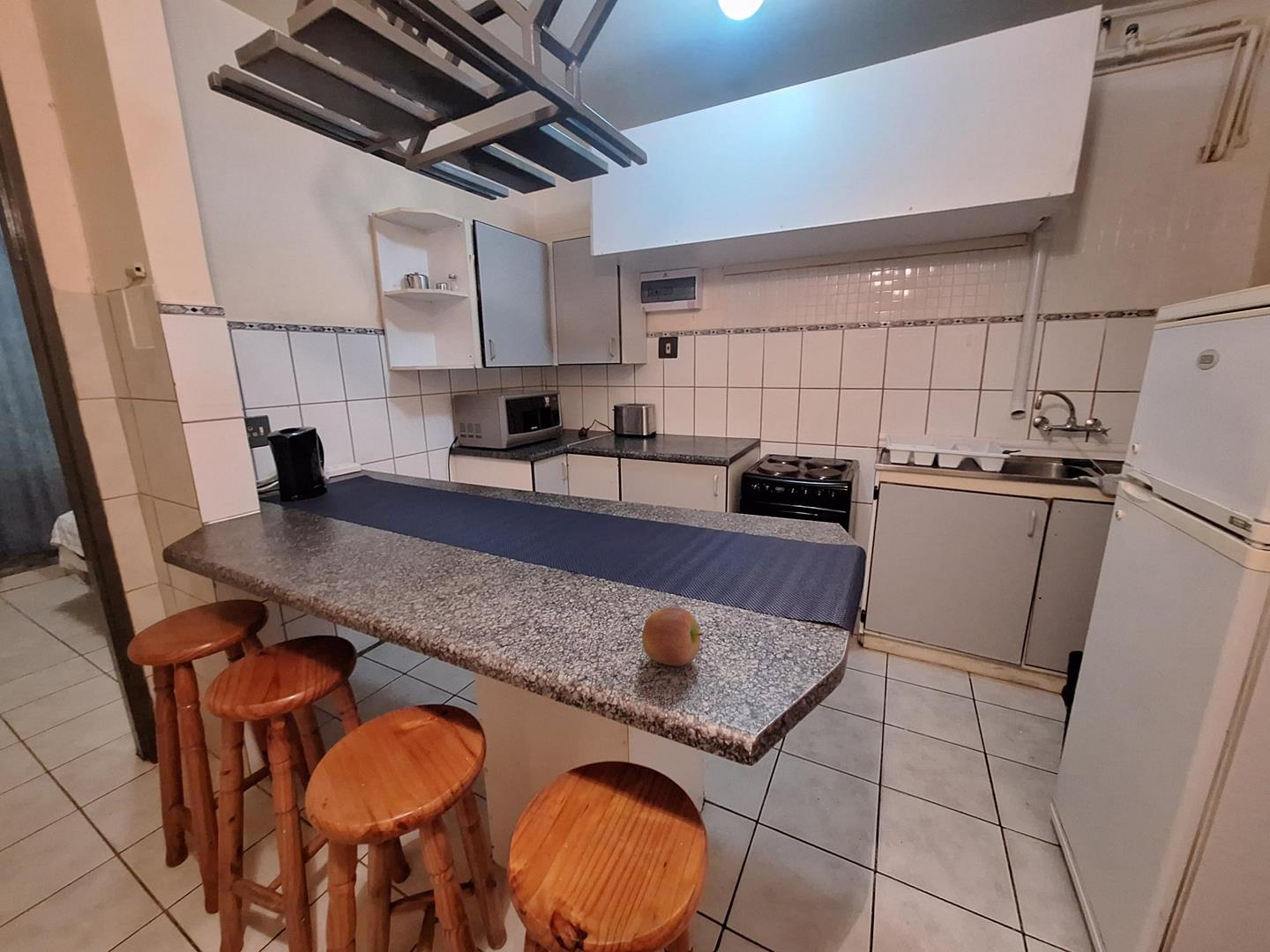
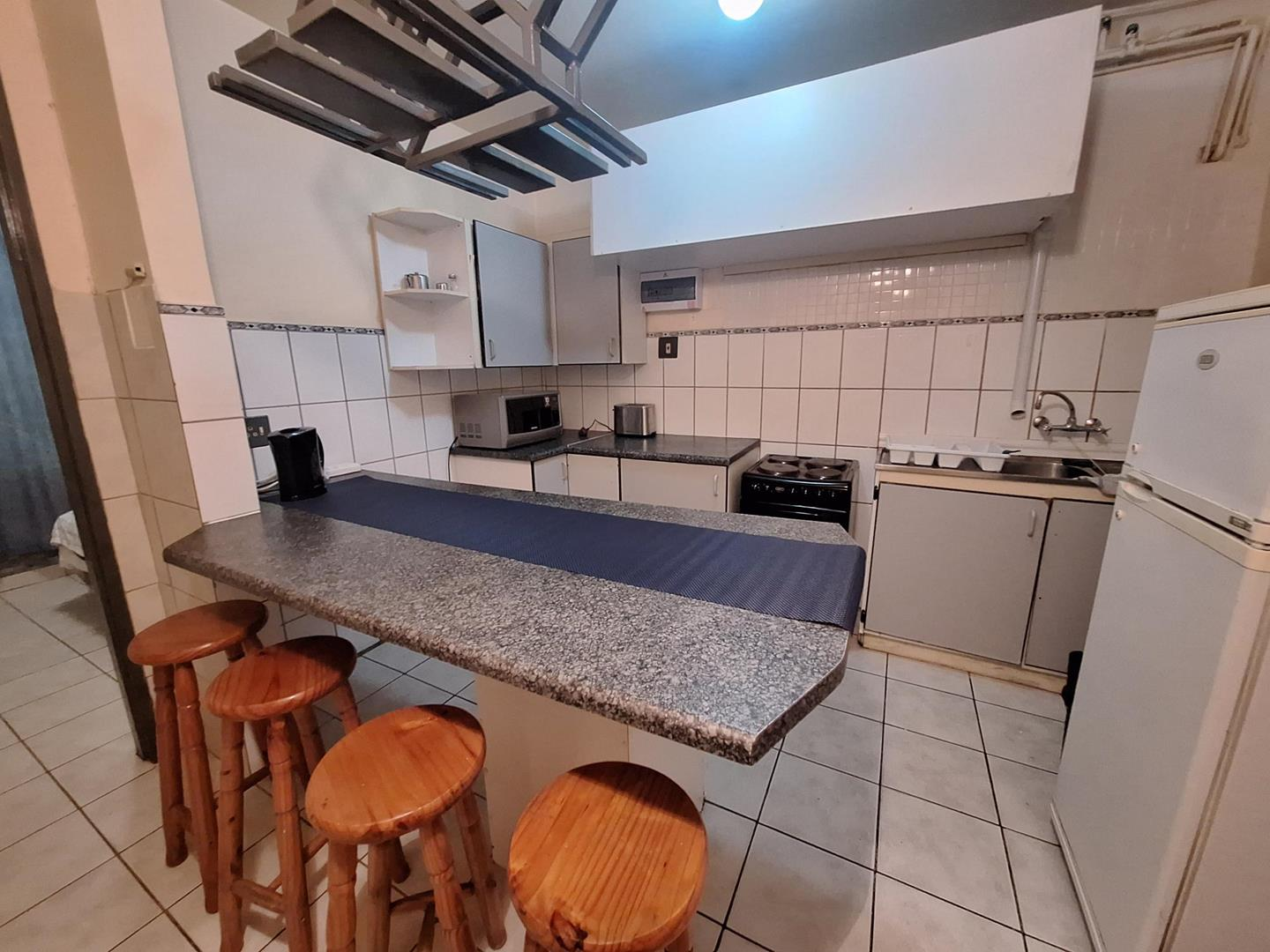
- apple (674, 636)
